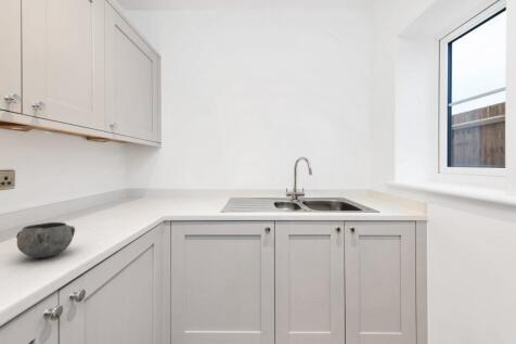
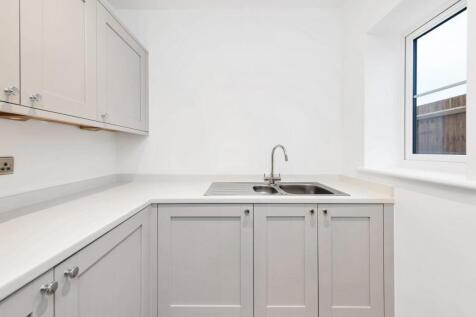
- decorative bowl (47, 239)
